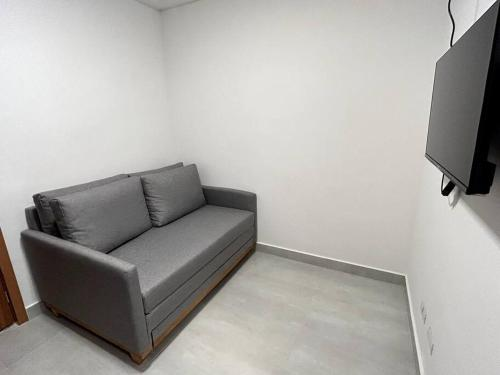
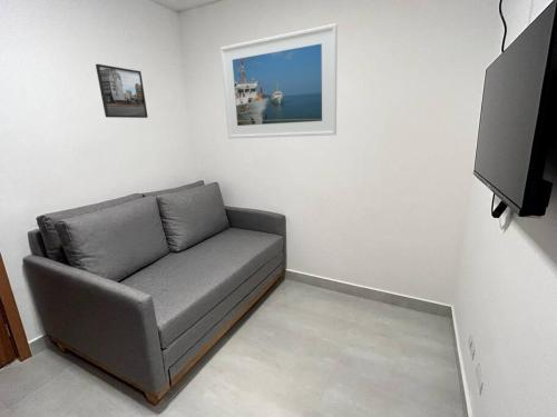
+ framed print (124, 92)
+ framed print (275, 89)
